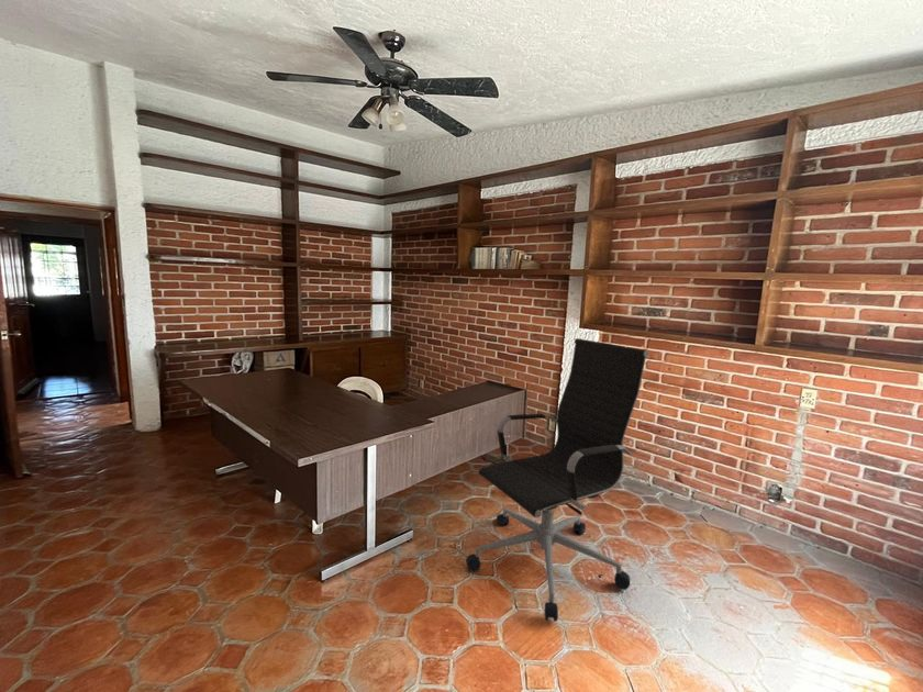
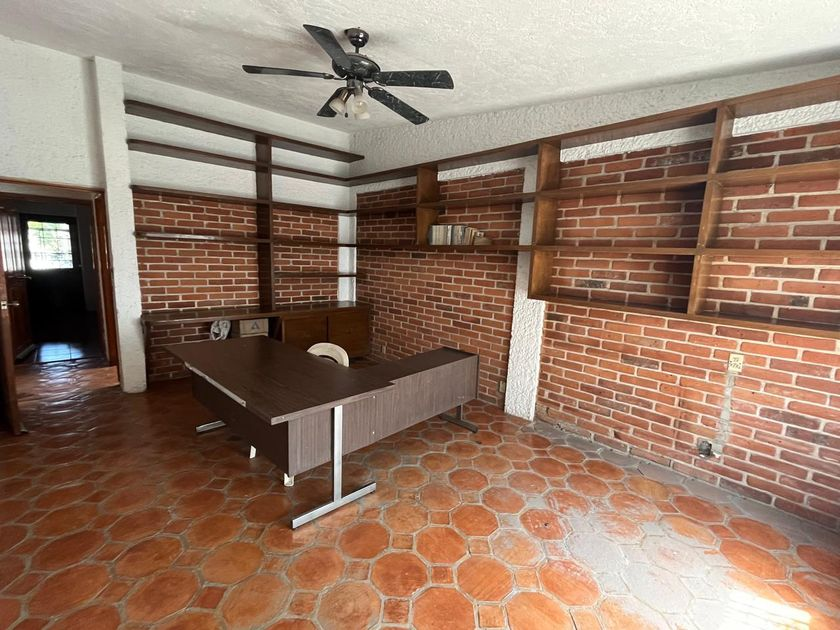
- office chair (547, 455)
